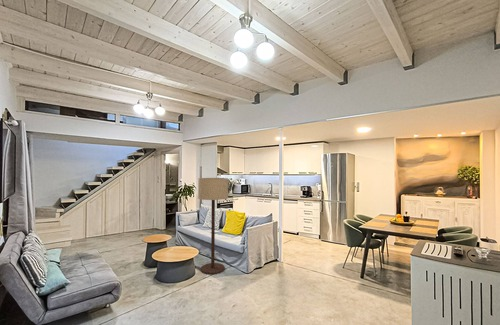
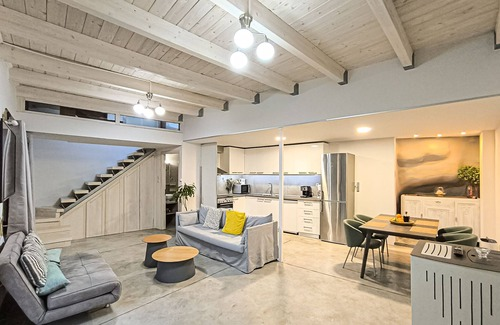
- floor lamp (213, 223)
